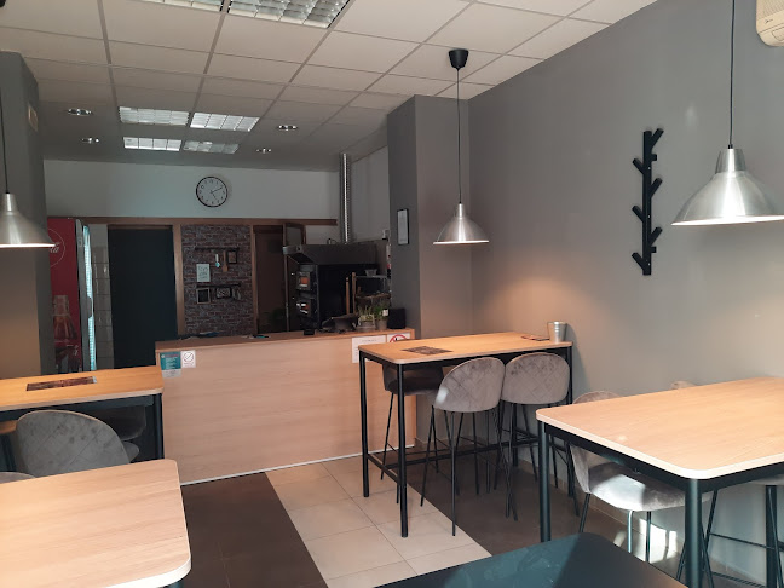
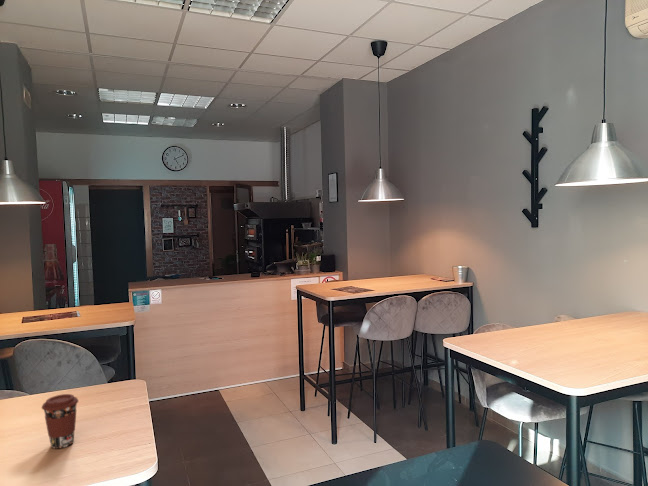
+ coffee cup (61, 421)
